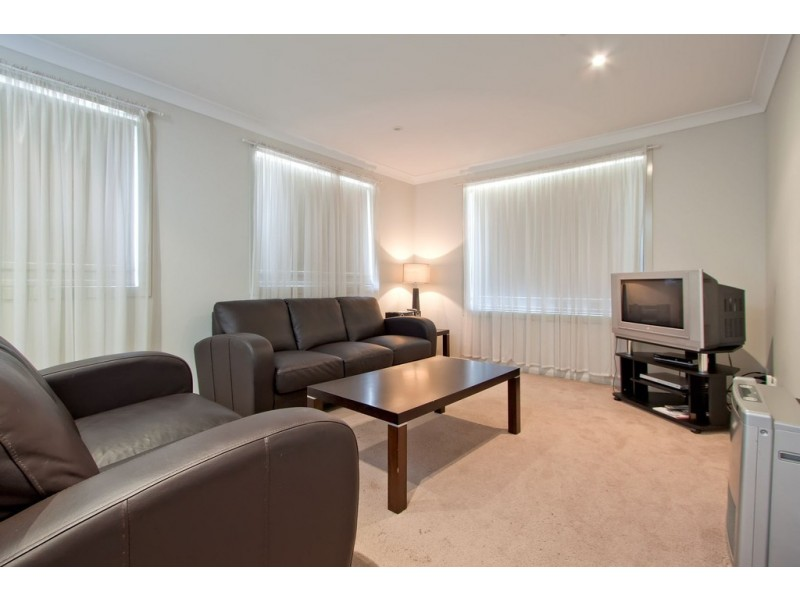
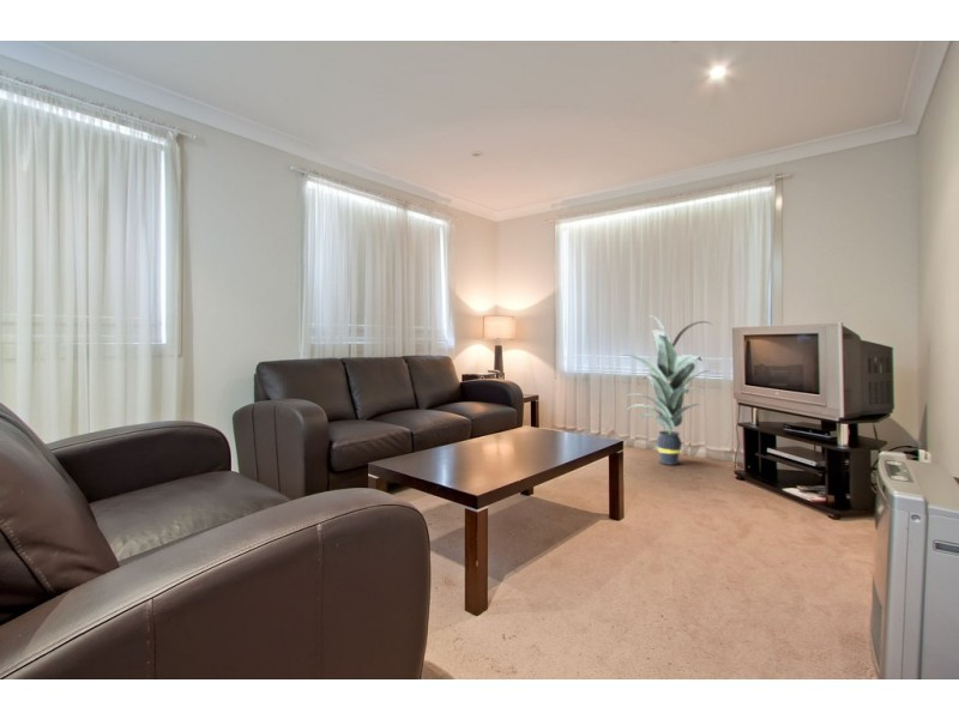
+ indoor plant (664, 387)
